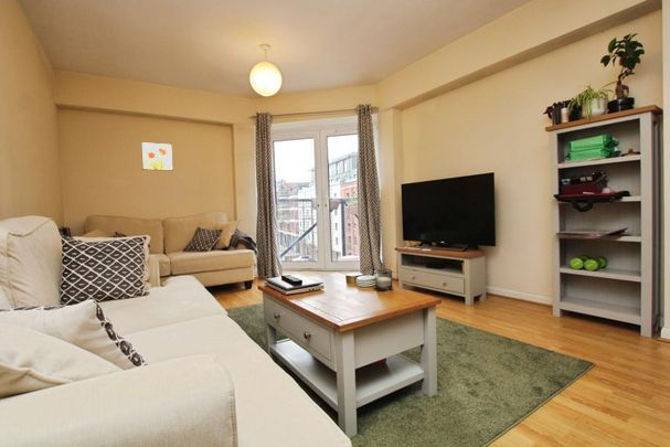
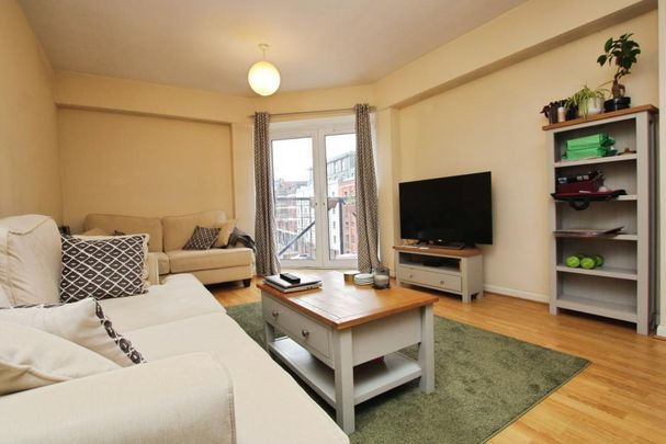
- wall art (157, 156)
